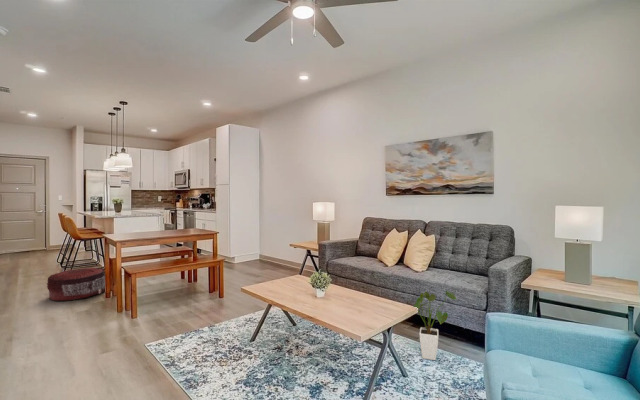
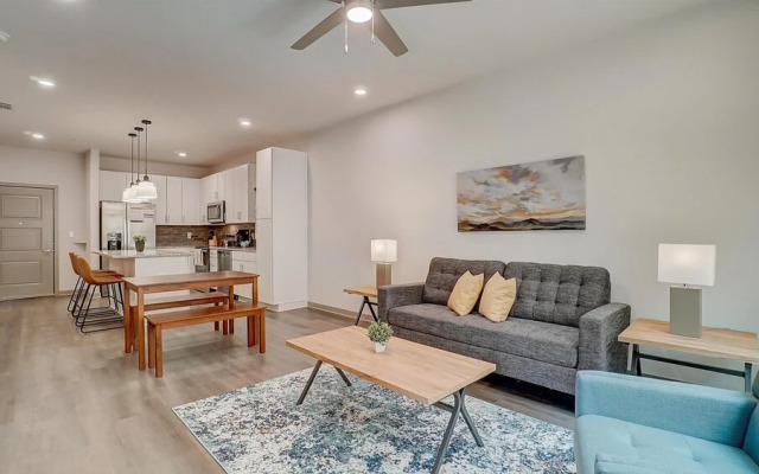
- house plant (432, 324)
- pouf (78, 282)
